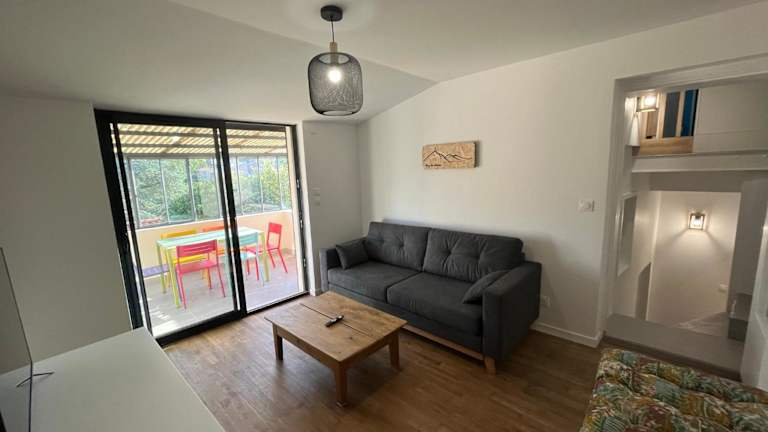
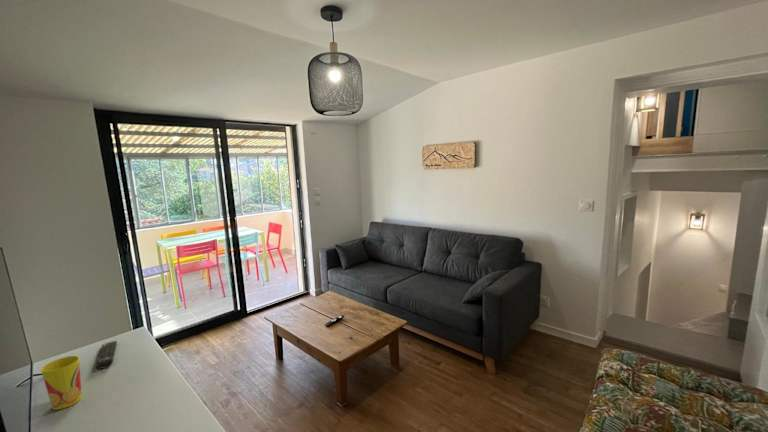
+ remote control (107, 354)
+ cup (64, 382)
